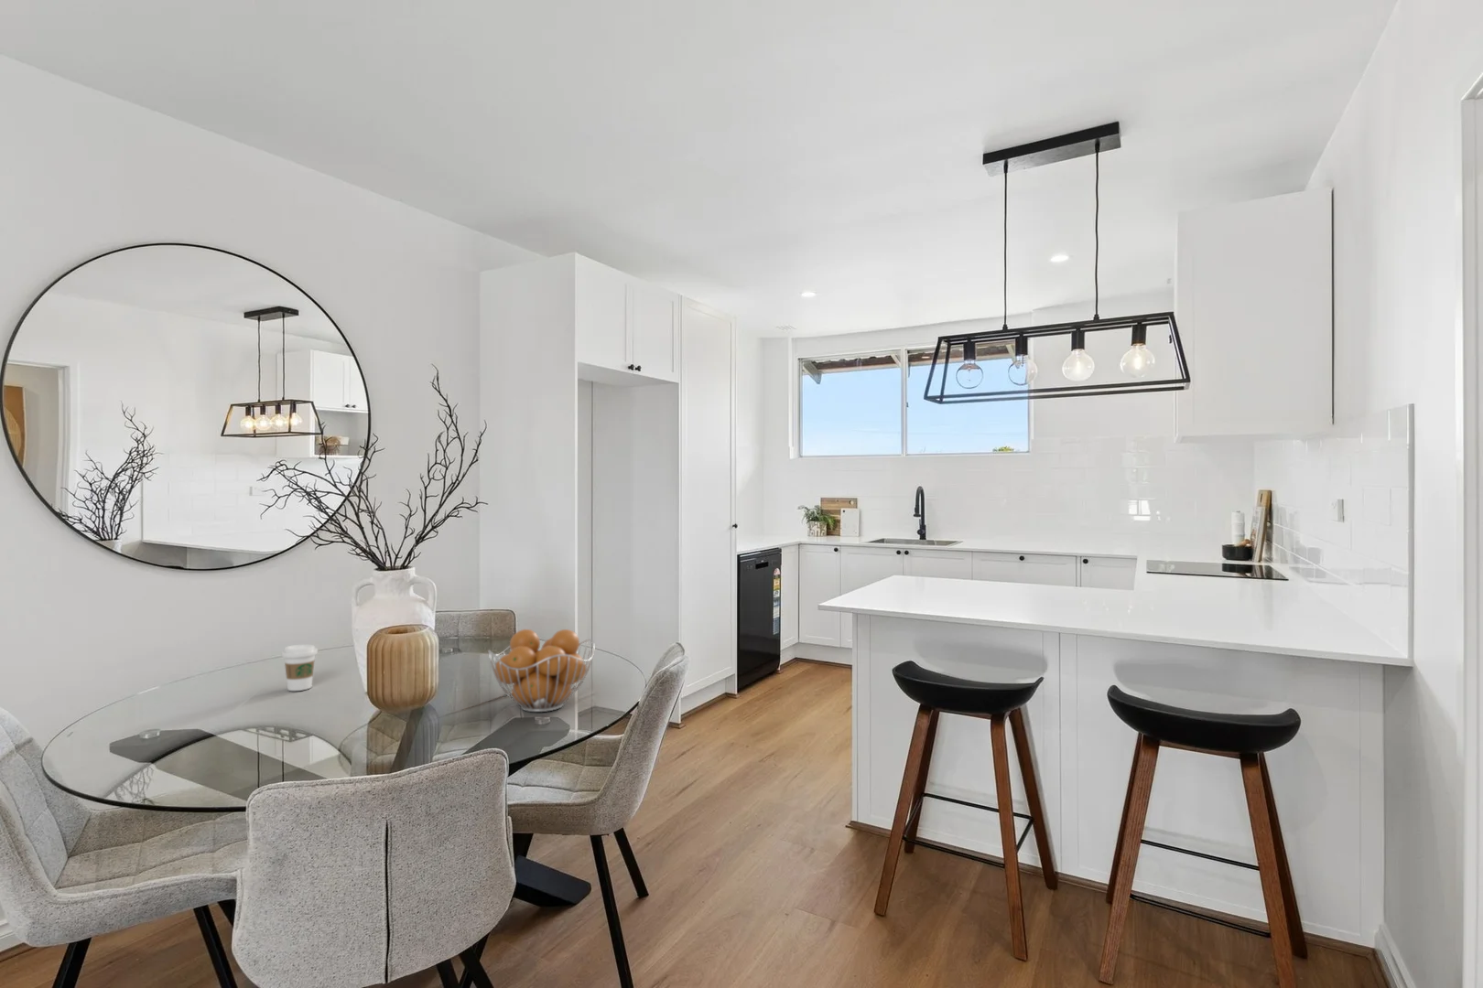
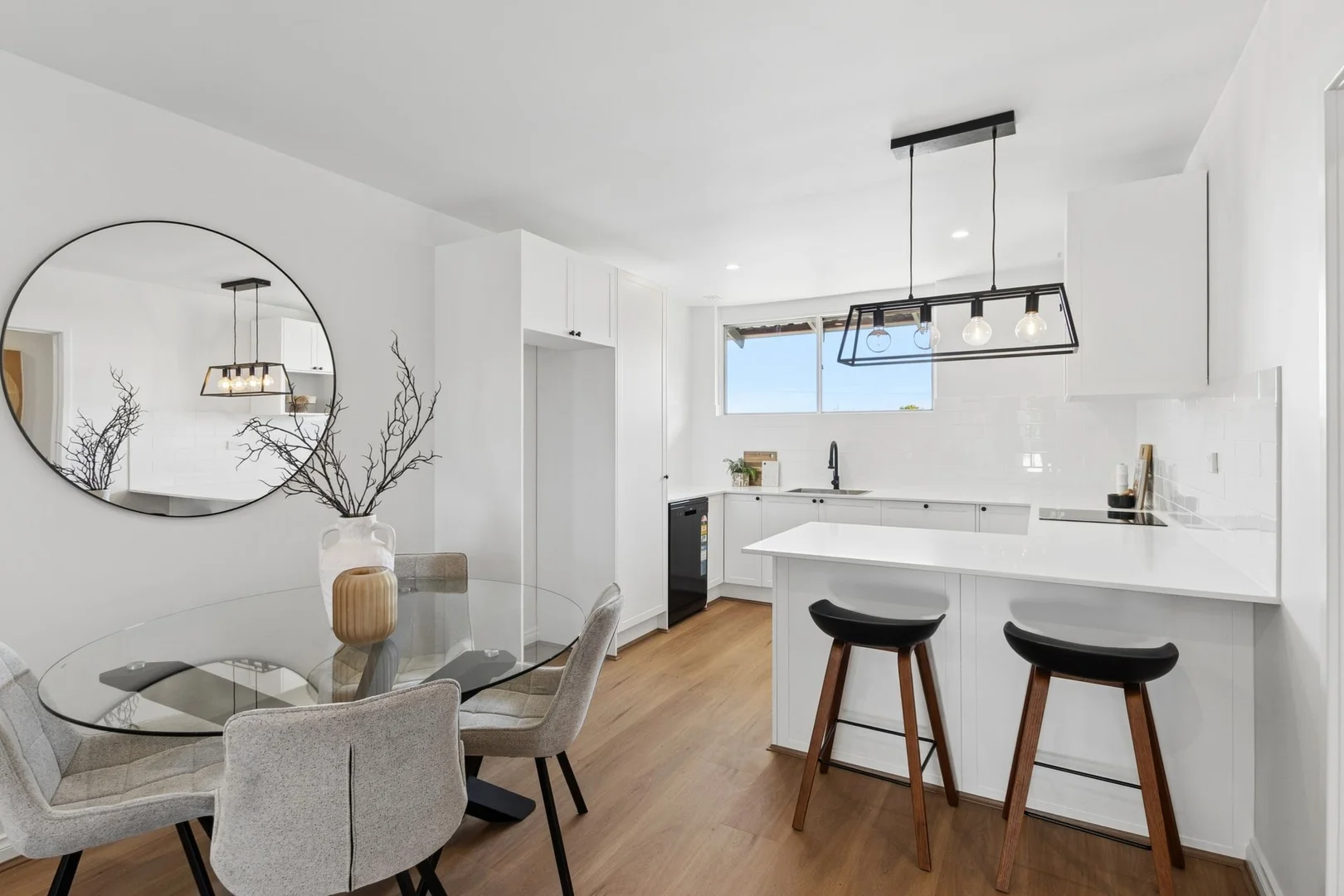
- fruit basket (542, 668)
- coffee cup (299, 667)
